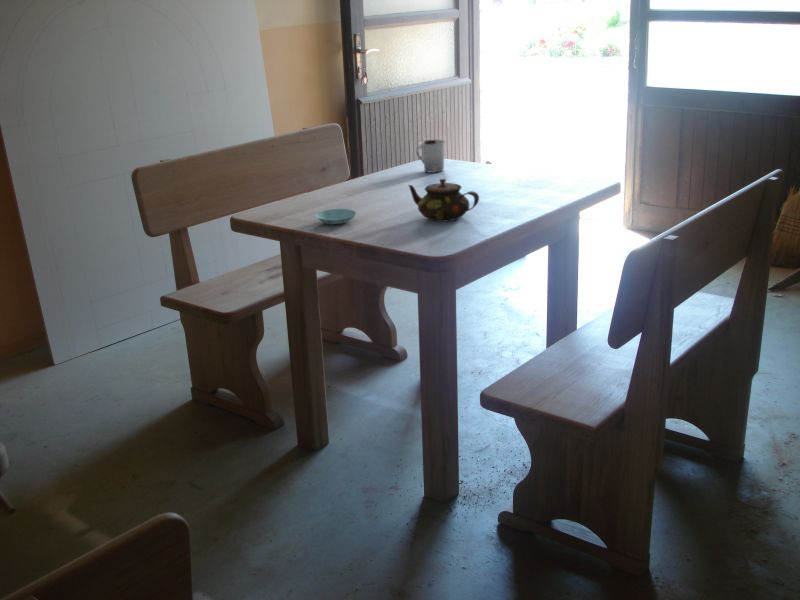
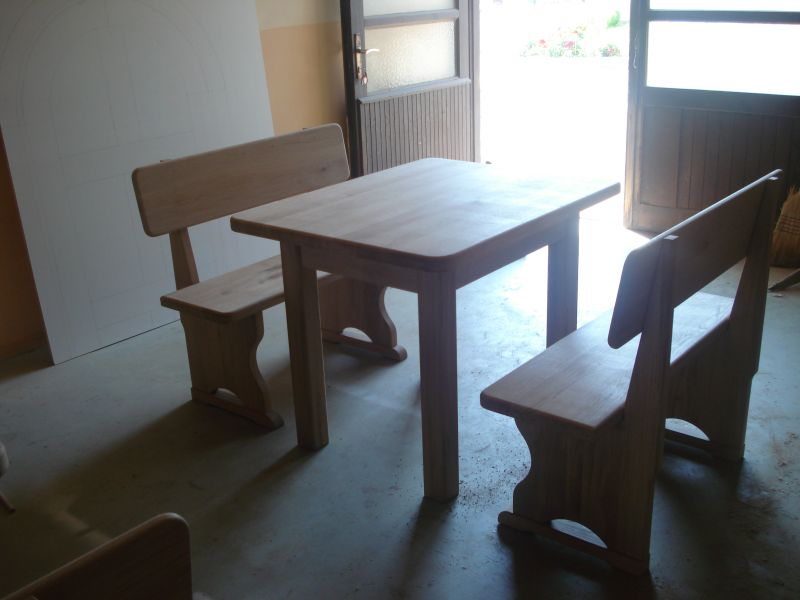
- saucer (336, 217)
- cup (429, 155)
- teapot (442, 198)
